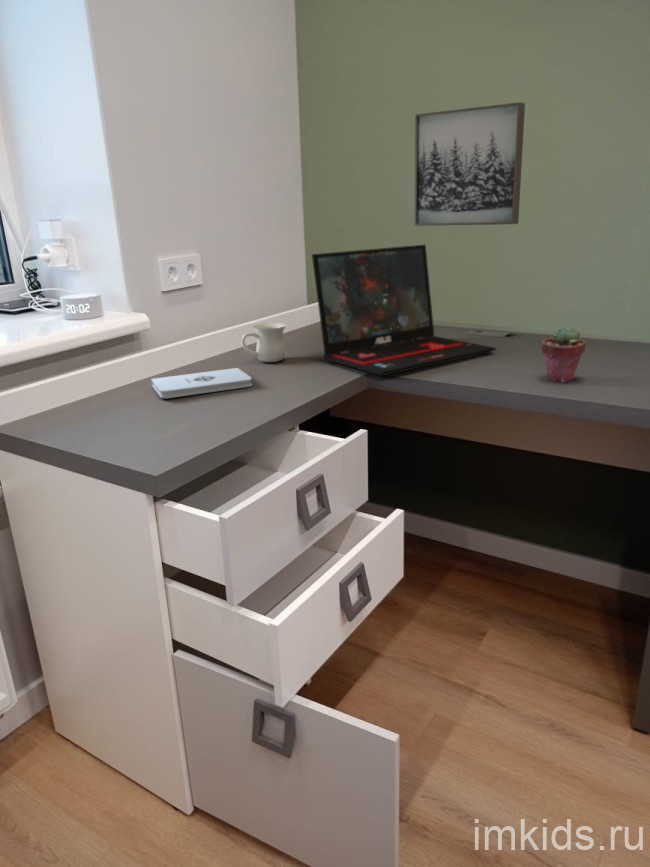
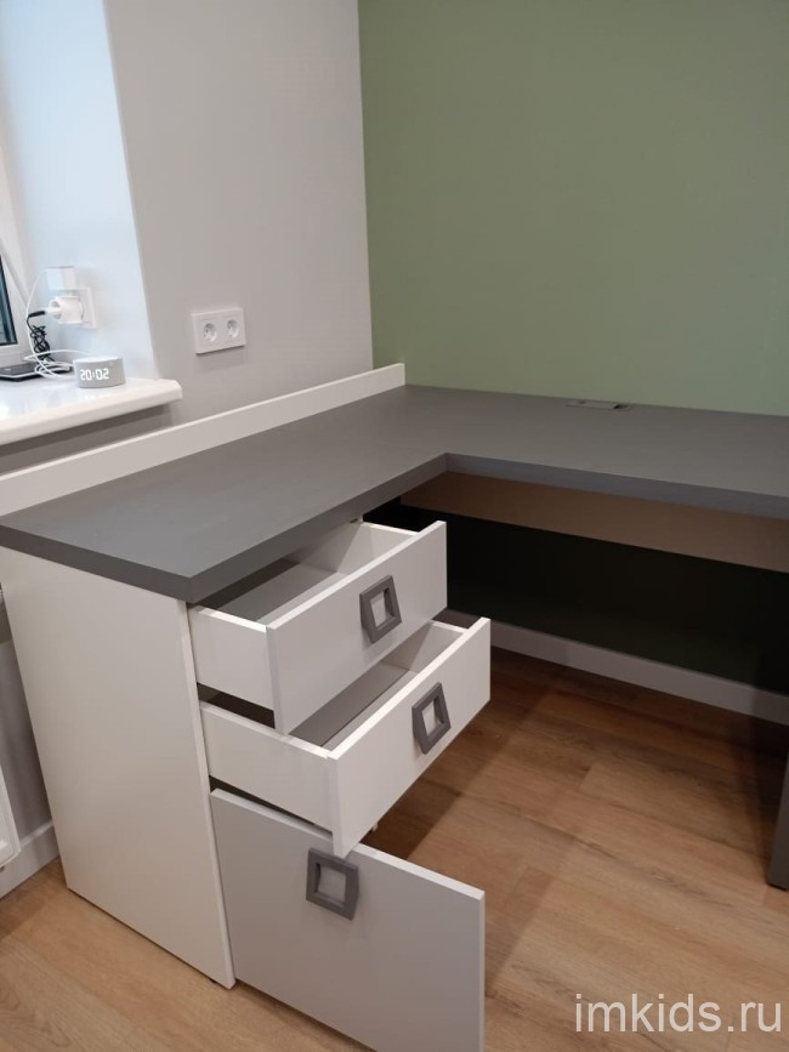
- potted succulent (562, 352)
- wall art (466, 168)
- notepad (201, 382)
- mug (264, 343)
- laptop (405, 304)
